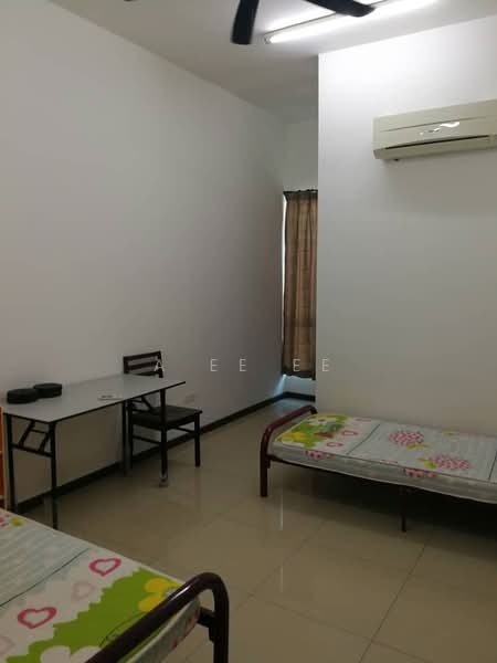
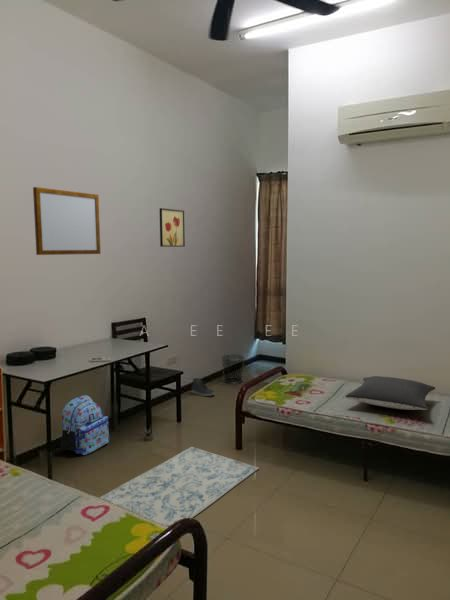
+ rug (166, 492)
+ wall art (171, 228)
+ pillow (391, 392)
+ writing board (69, 223)
+ waste bin (233, 369)
+ backpack (85, 422)
+ sneaker (202, 386)
